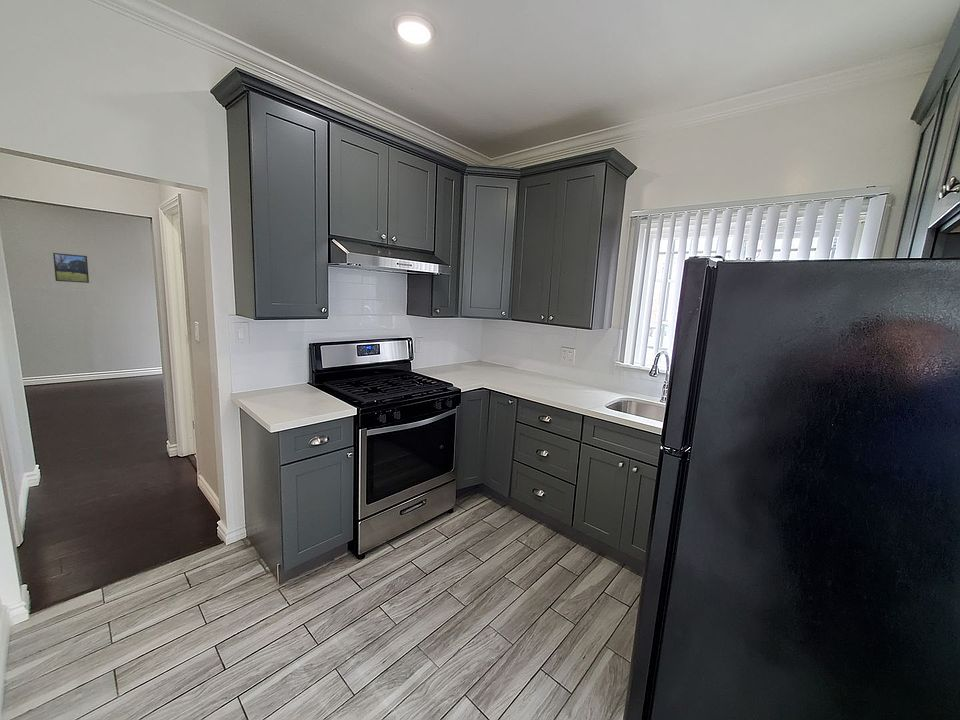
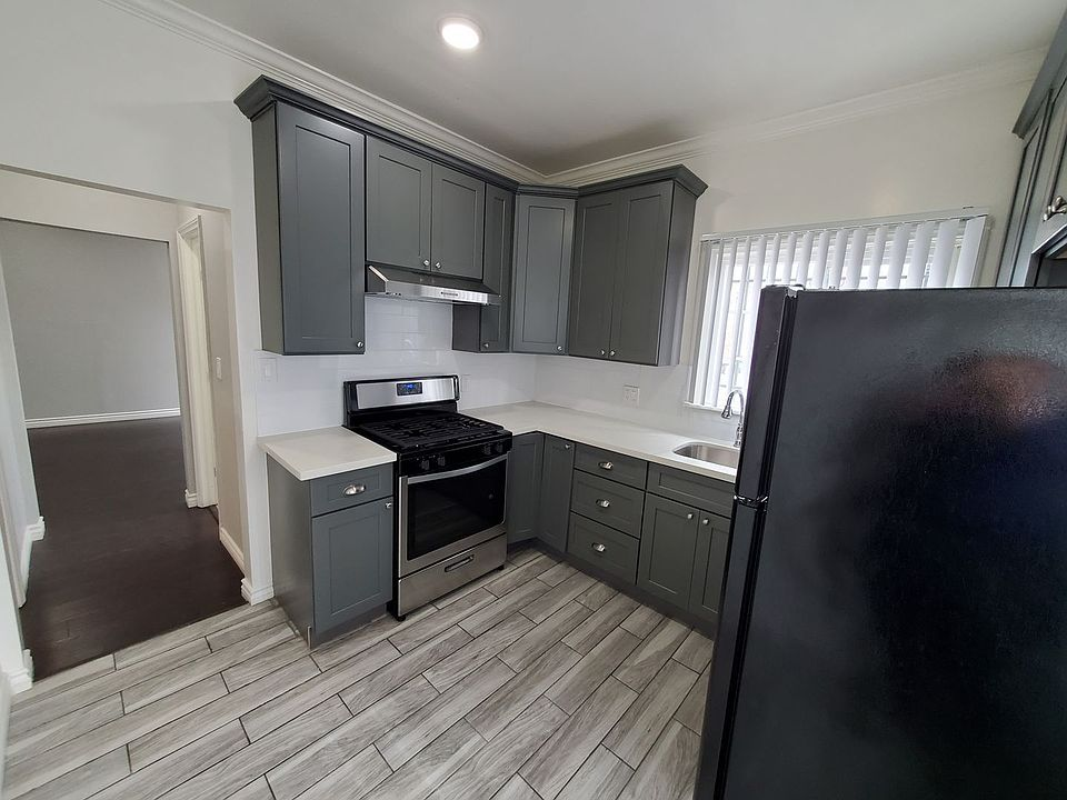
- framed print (71, 268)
